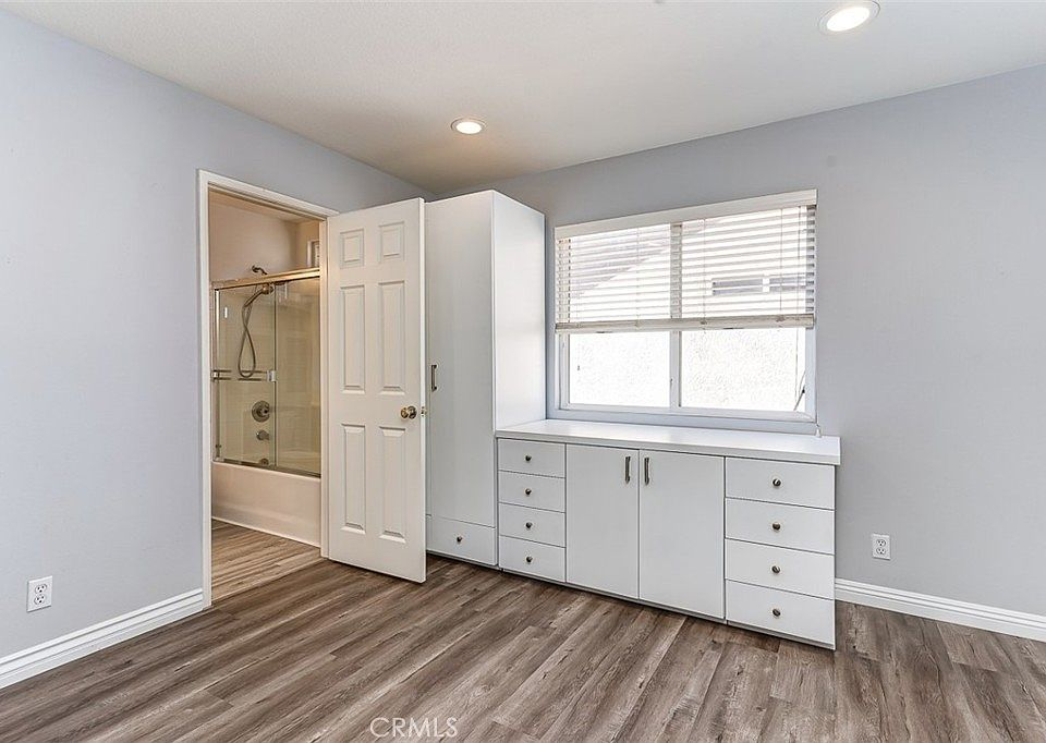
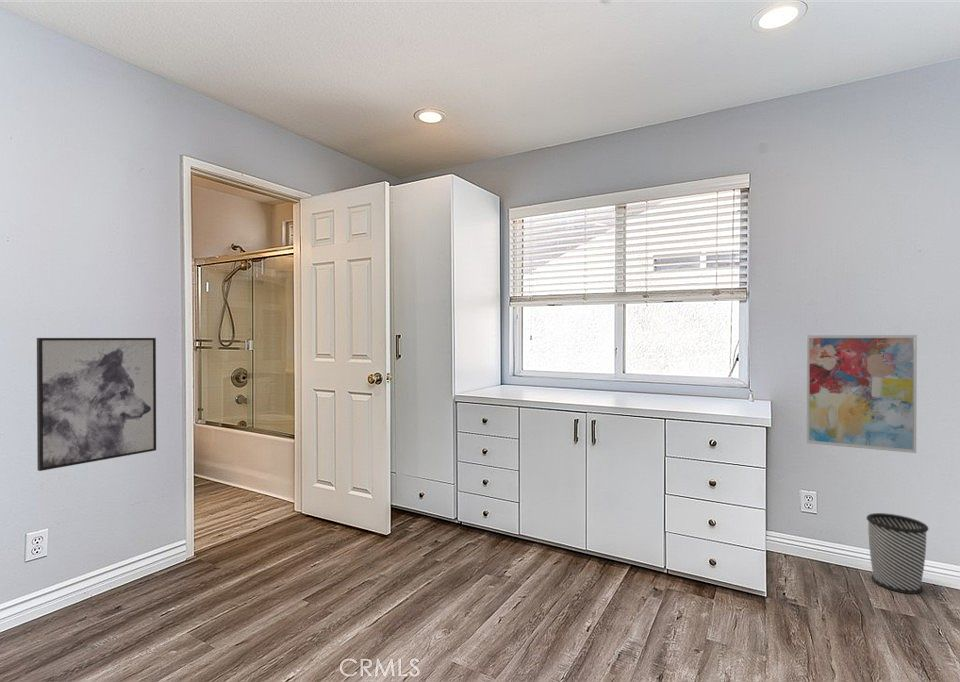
+ wall art (858, 391)
+ wastebasket (896, 552)
+ wall art (101, 398)
